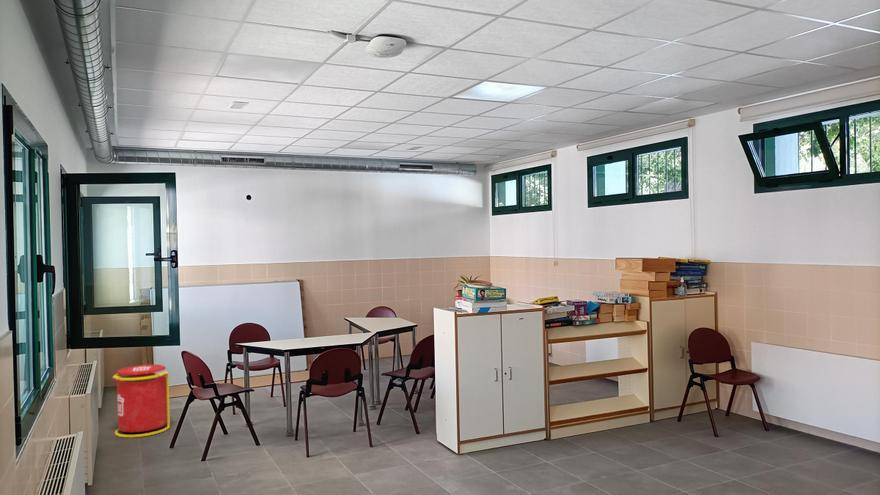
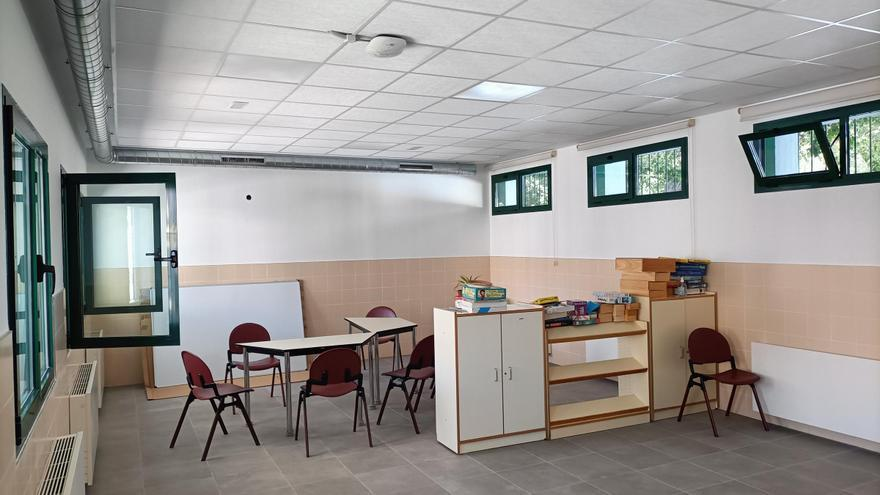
- trash can (142, 399)
